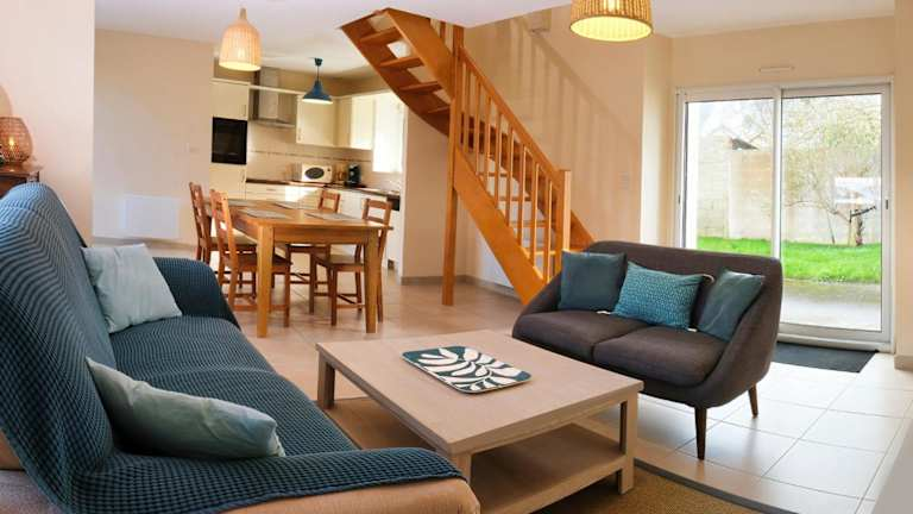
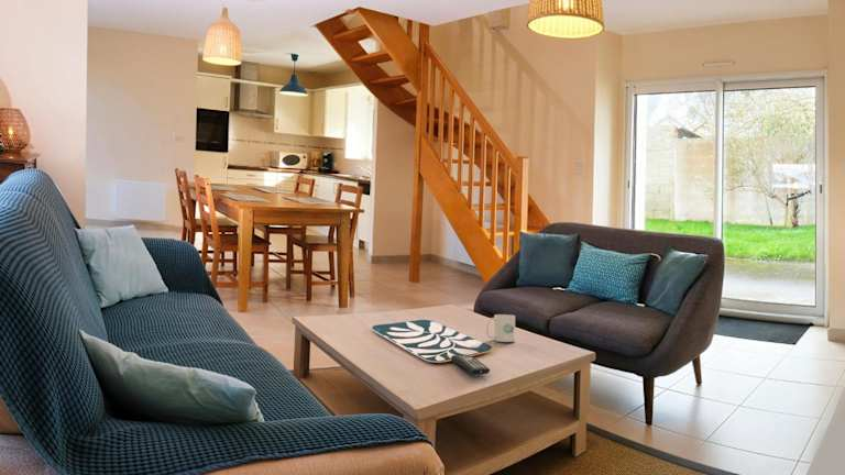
+ remote control (469, 364)
+ mug (500, 328)
